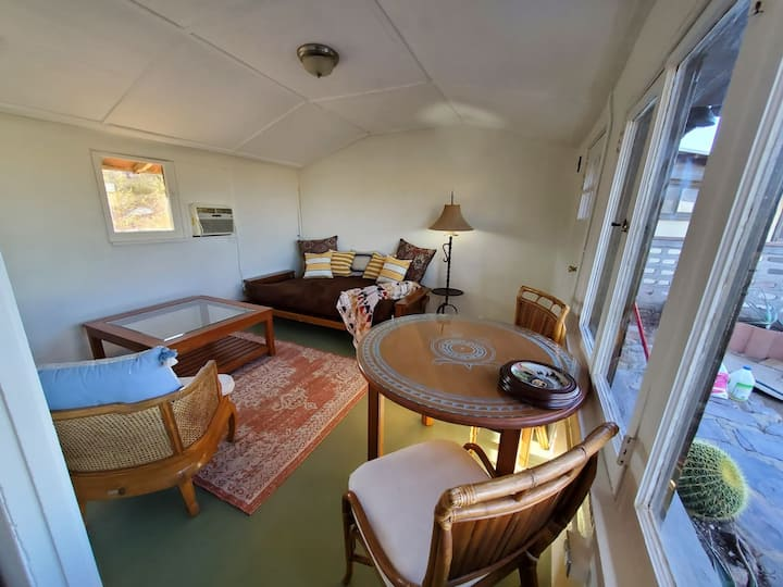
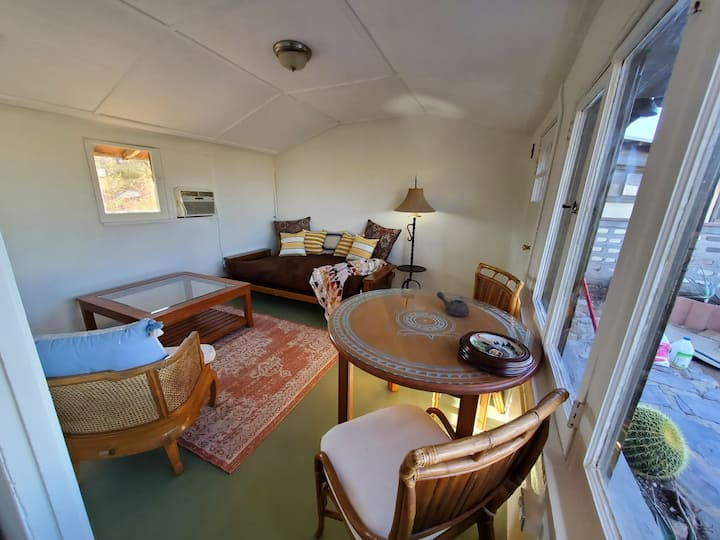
+ teapot (452, 302)
